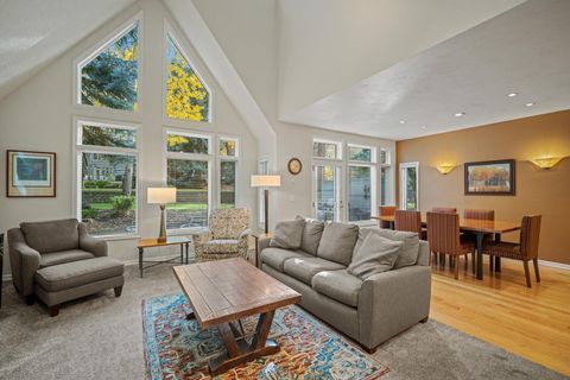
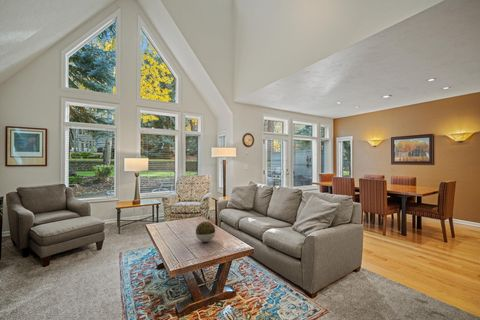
+ decorative ball (205, 231)
